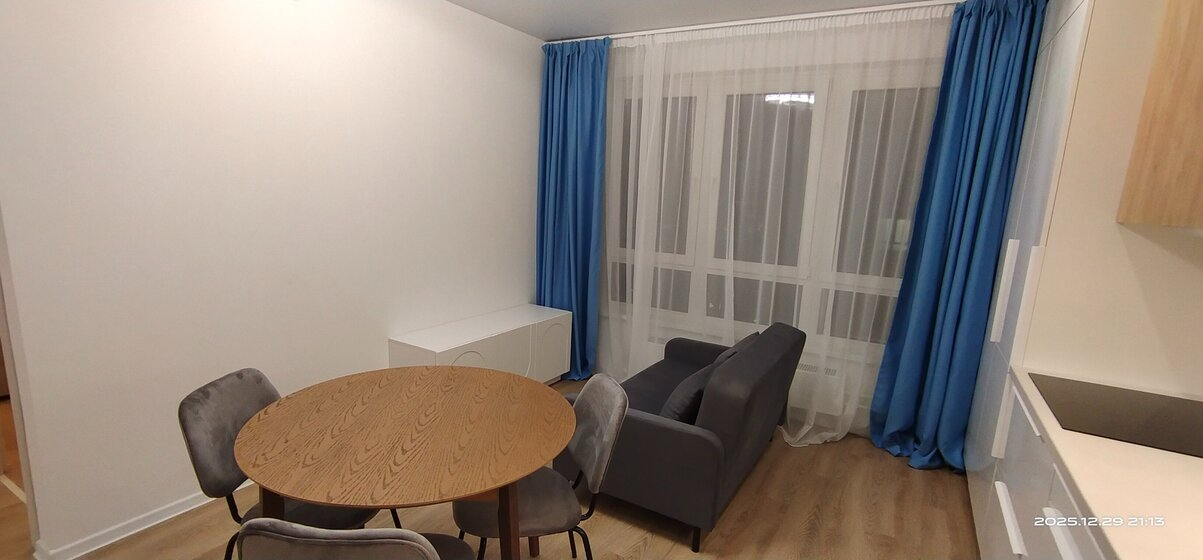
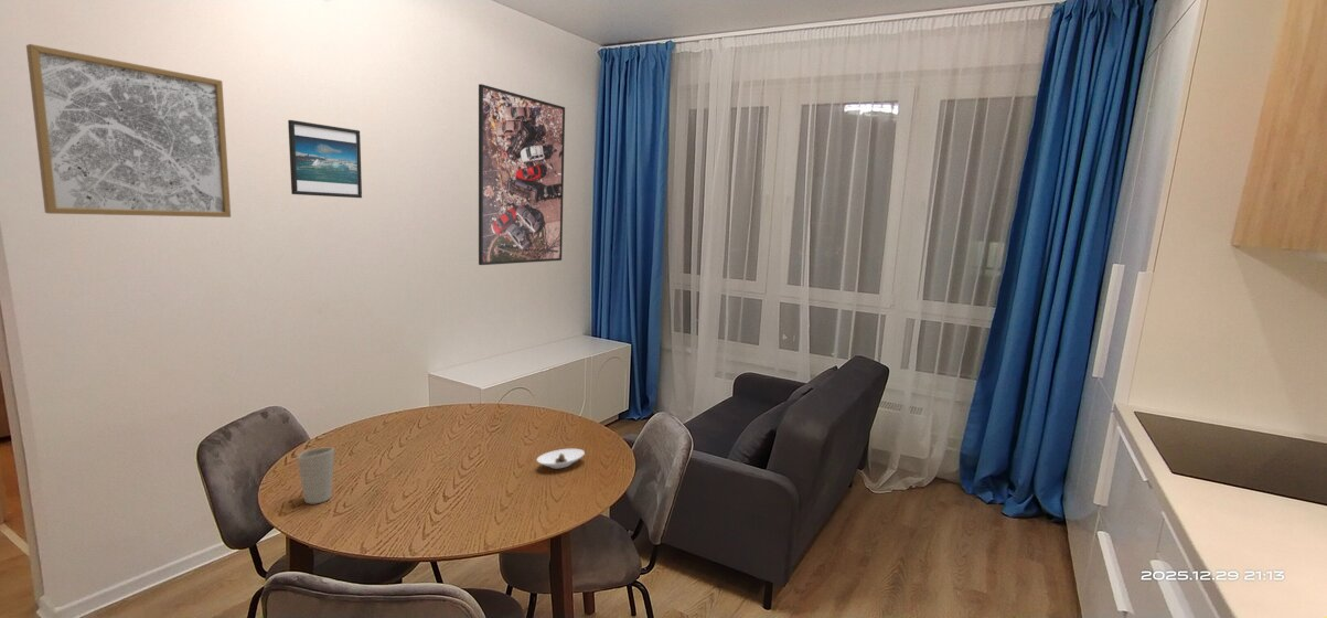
+ cup (317, 473)
+ saucer (560, 459)
+ wall art (140, 141)
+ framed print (524, 181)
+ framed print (327, 161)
